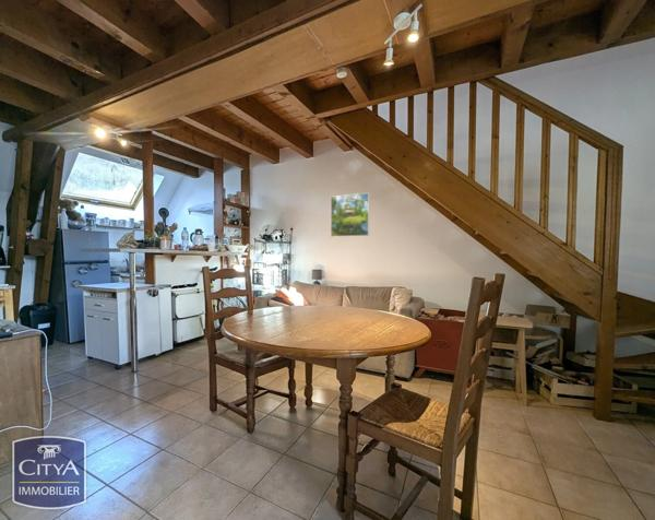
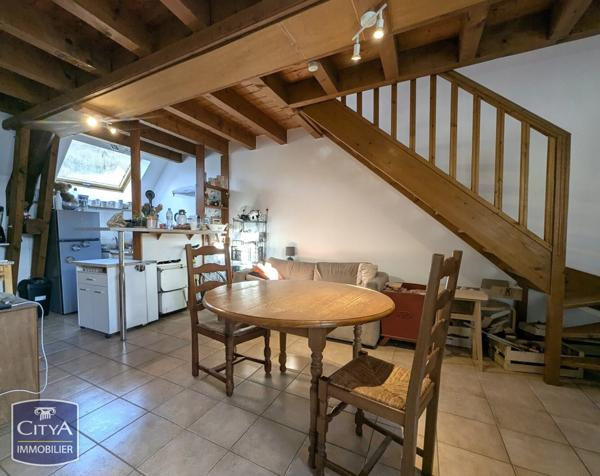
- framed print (349, 215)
